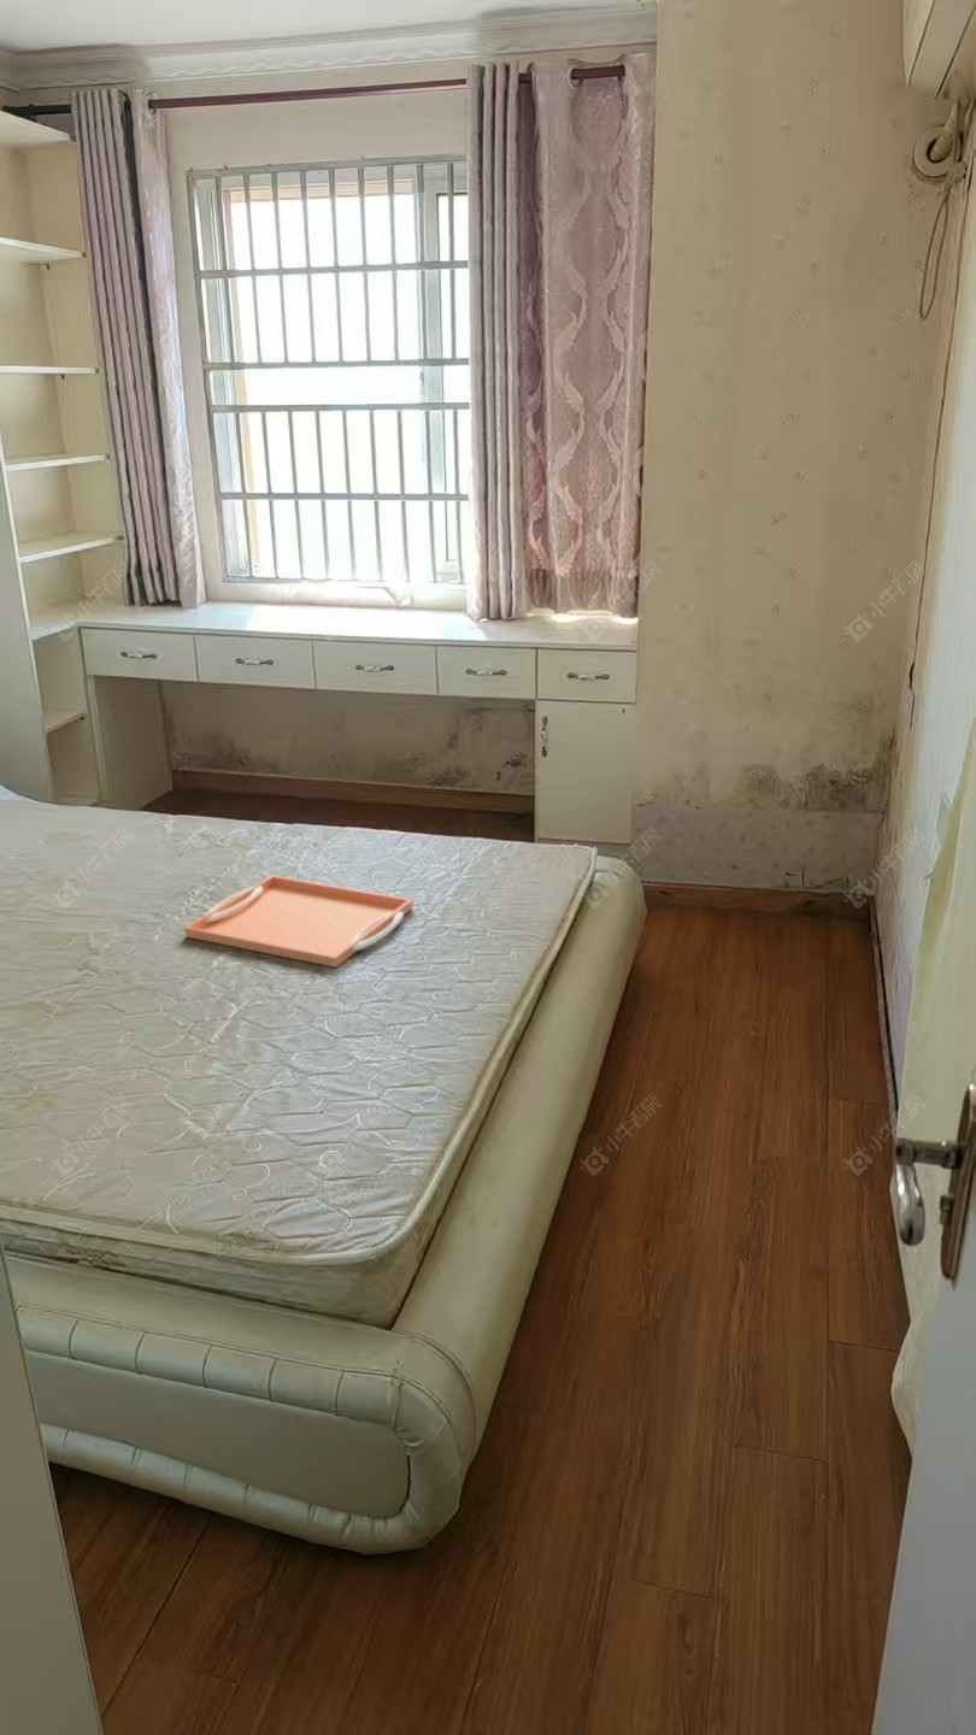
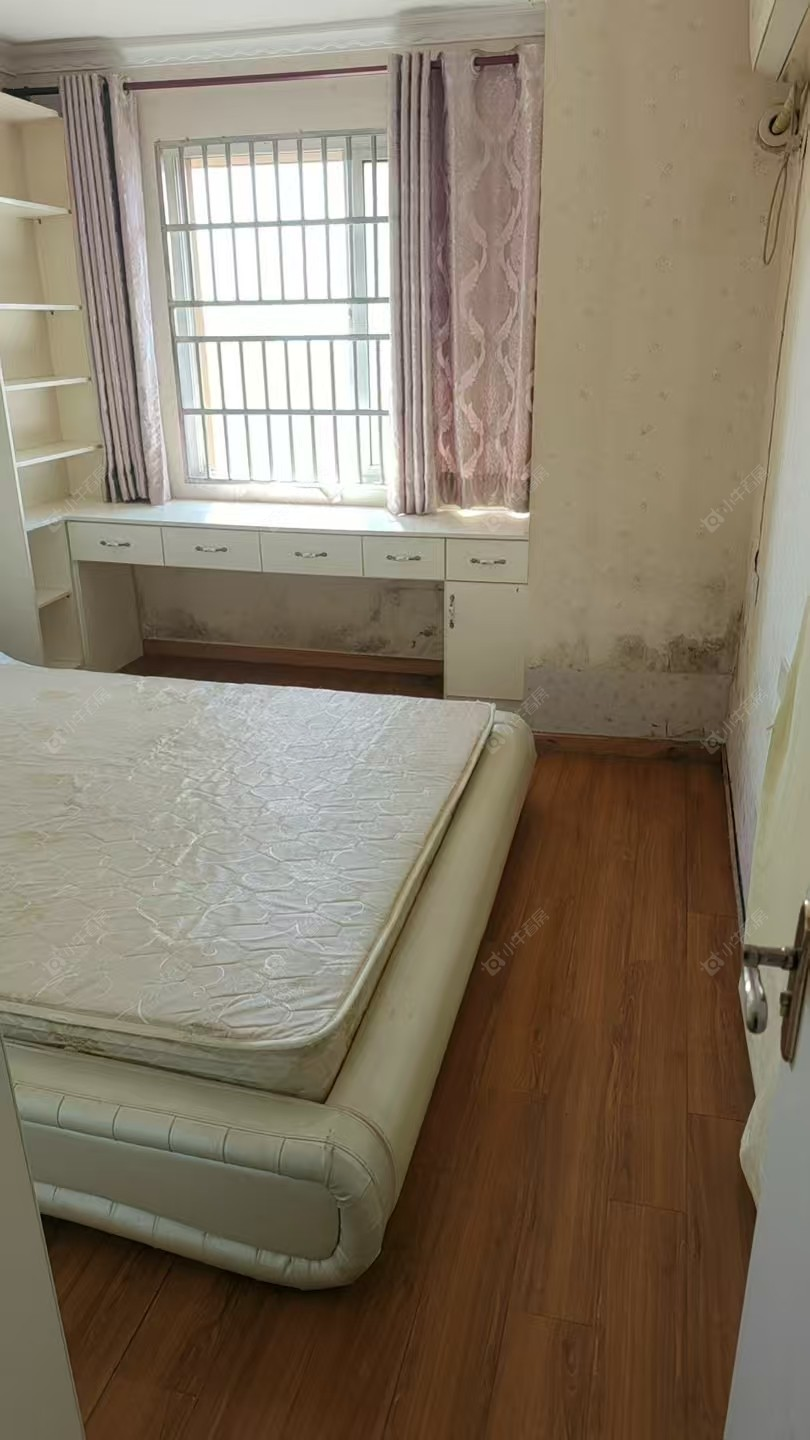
- serving tray (301, 917)
